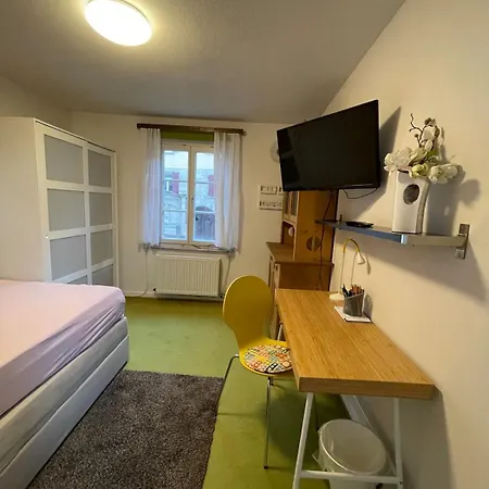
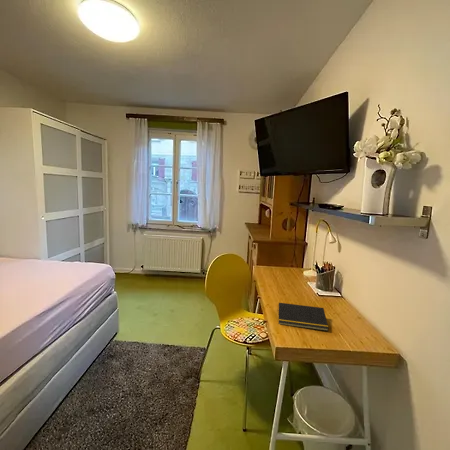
+ notepad (301, 315)
